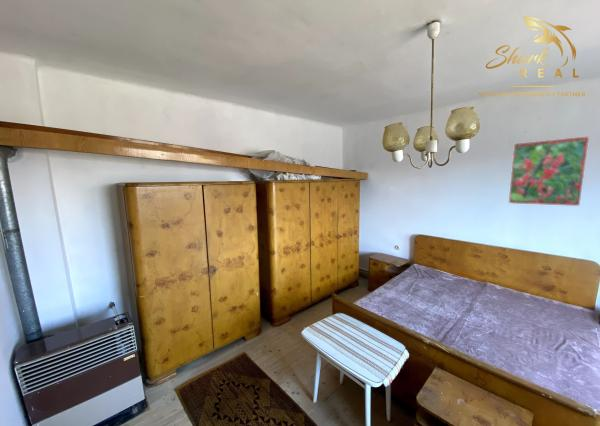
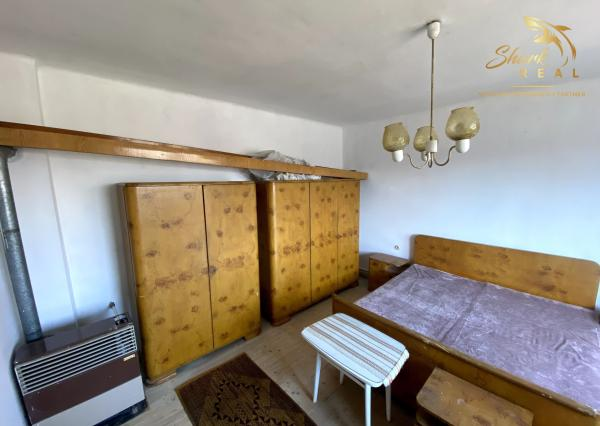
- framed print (544, 172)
